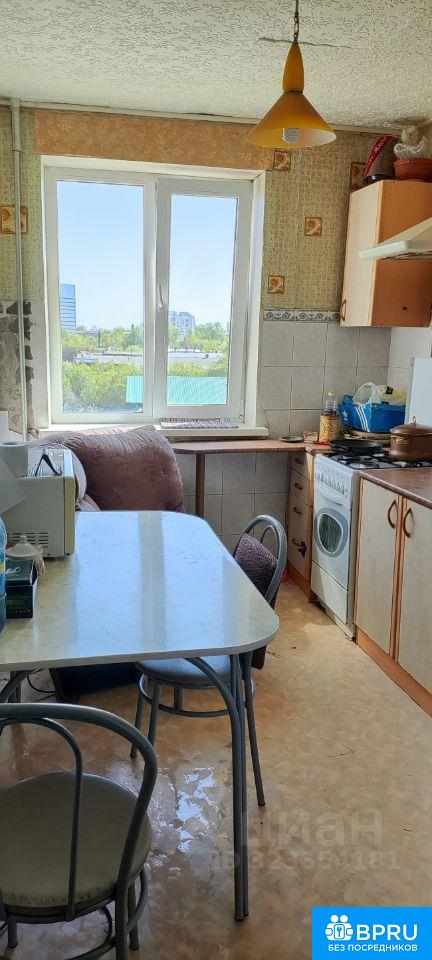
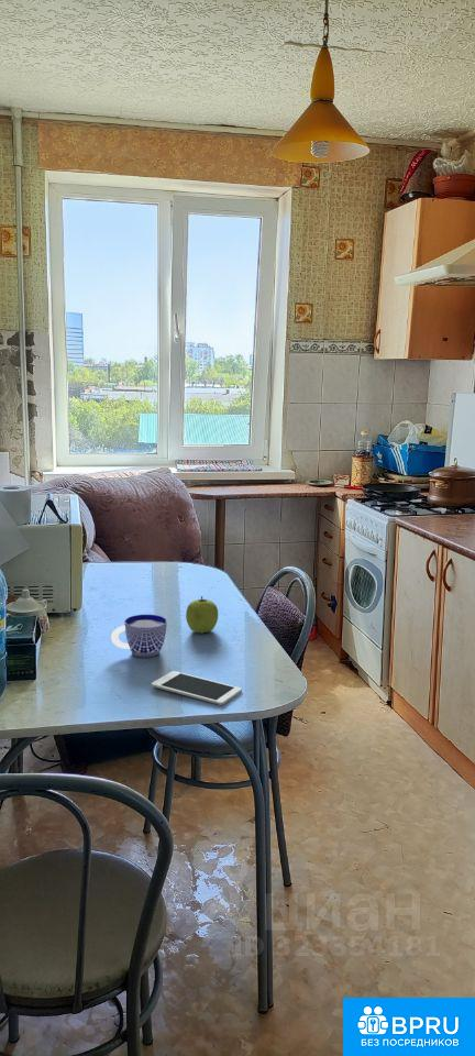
+ cup (139, 637)
+ fruit (201, 614)
+ cell phone (196, 686)
